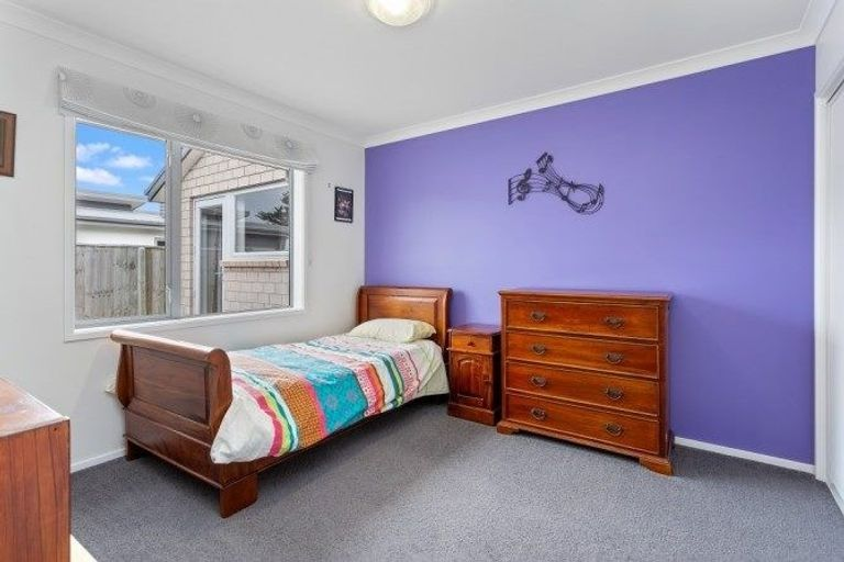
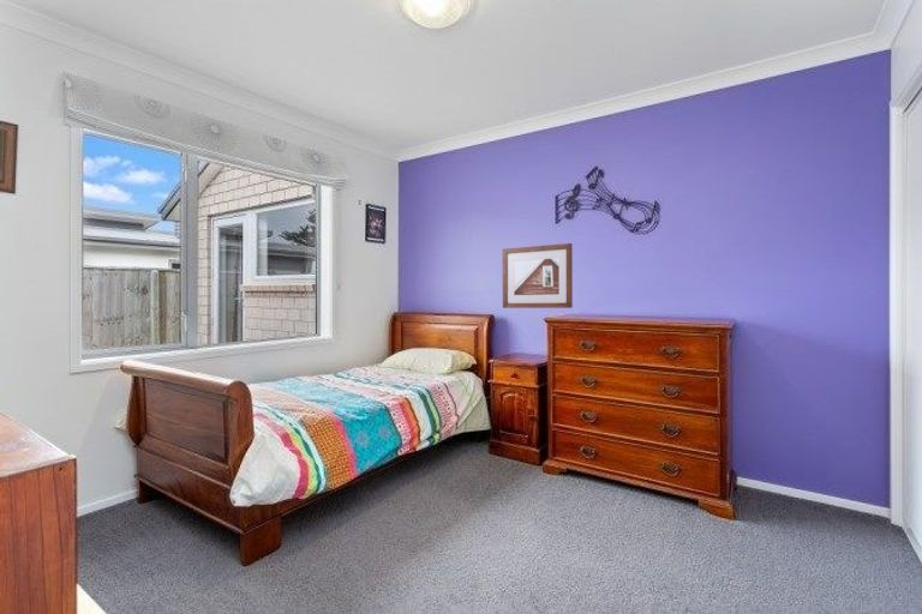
+ picture frame (535, 277)
